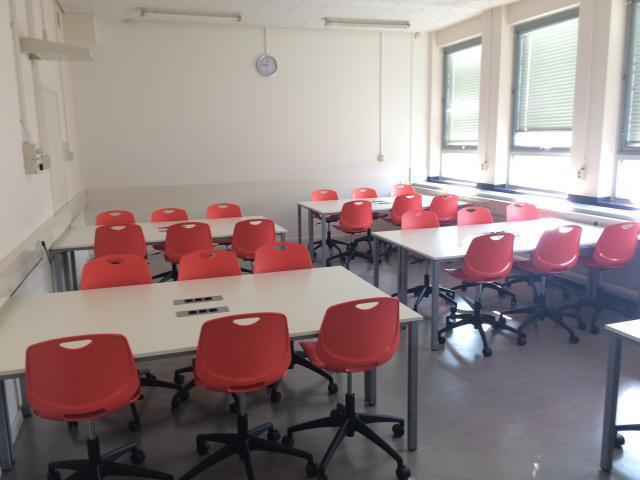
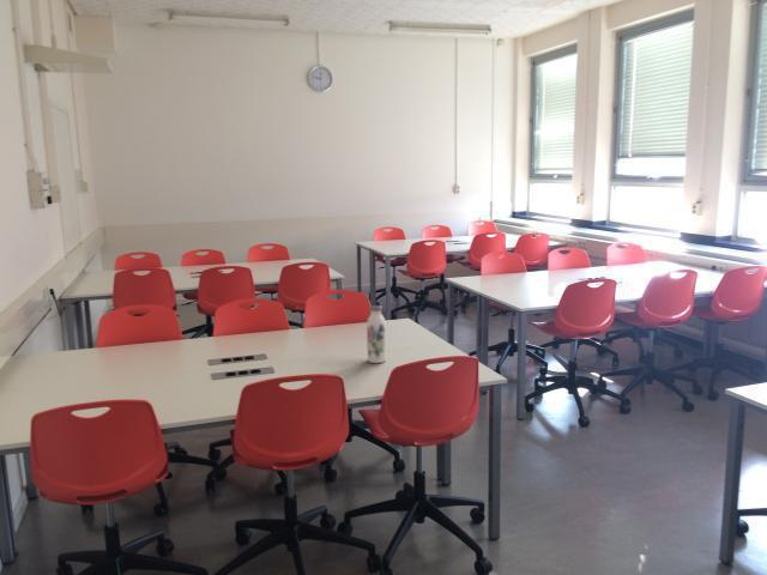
+ water bottle (376, 333)
